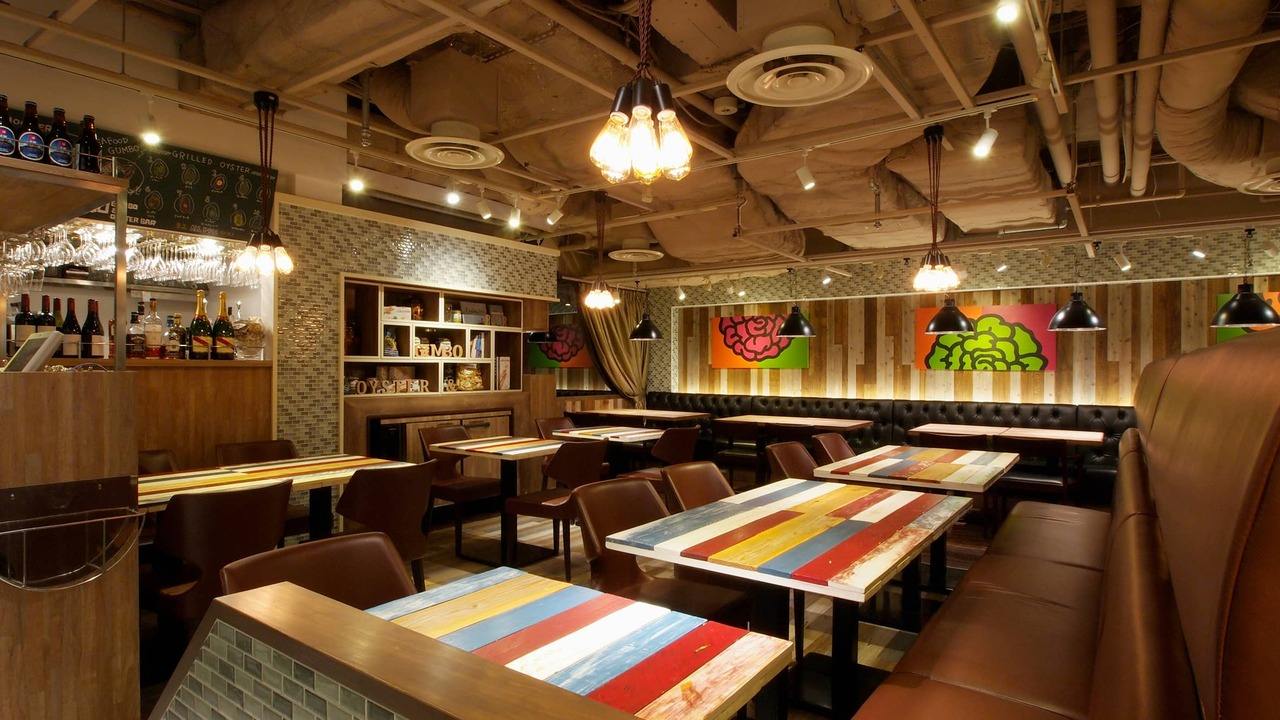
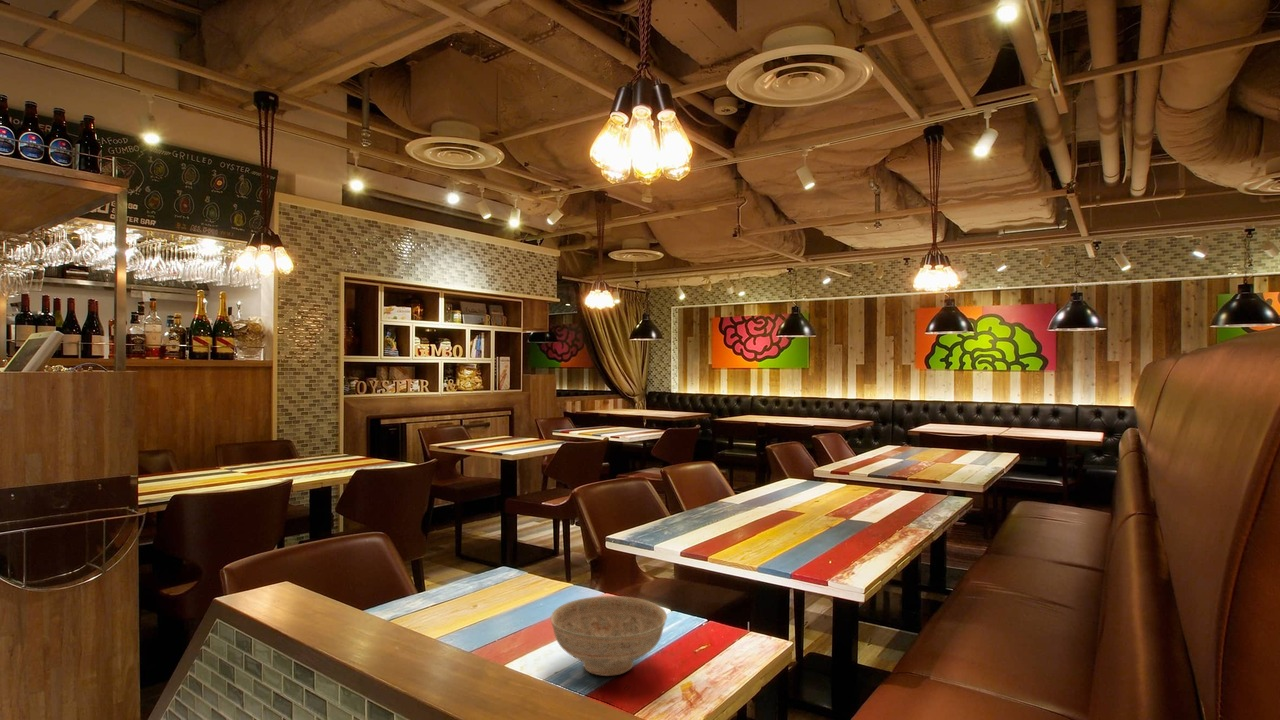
+ decorative bowl (608, 638)
